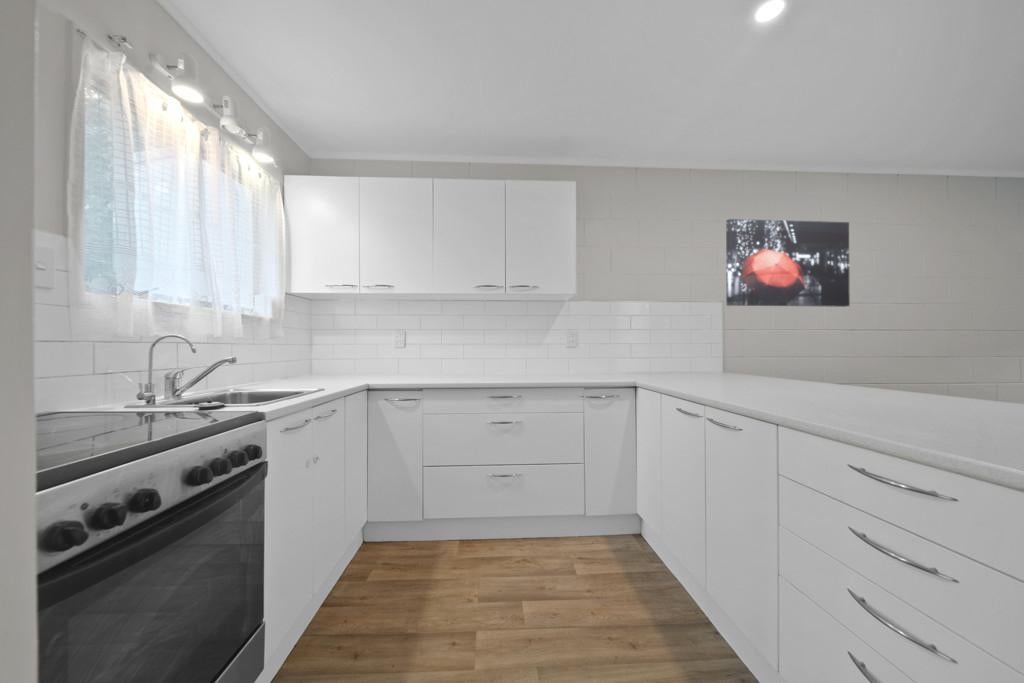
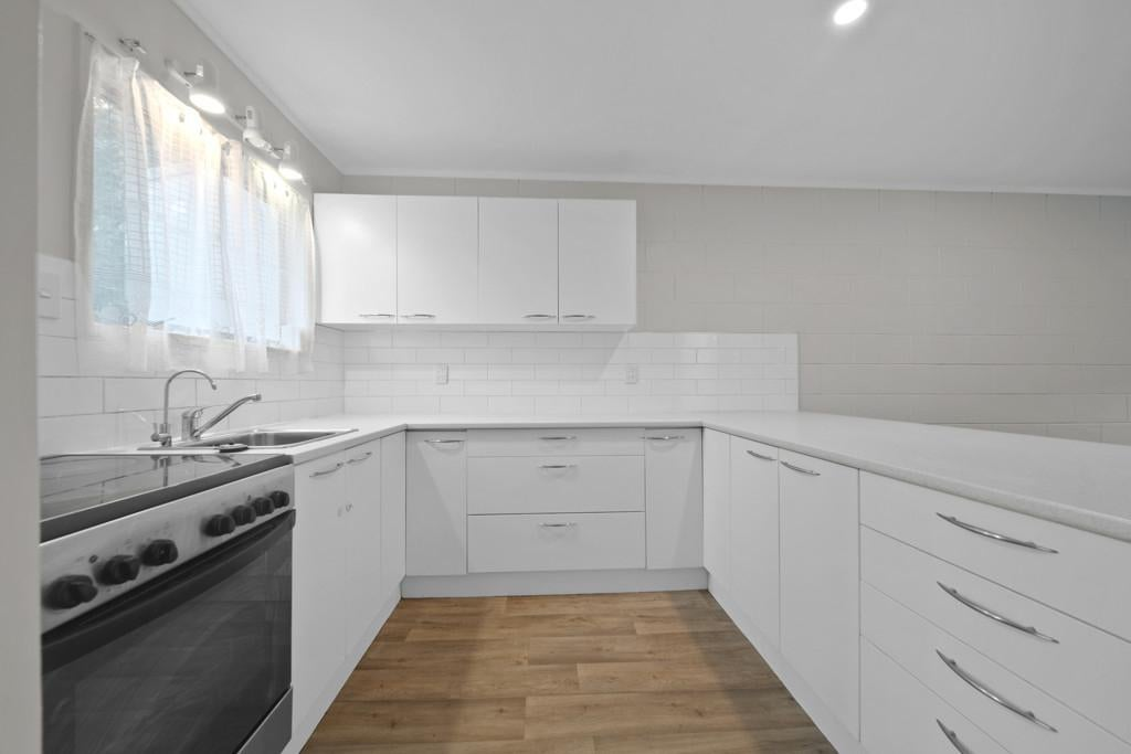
- wall art (788, 263)
